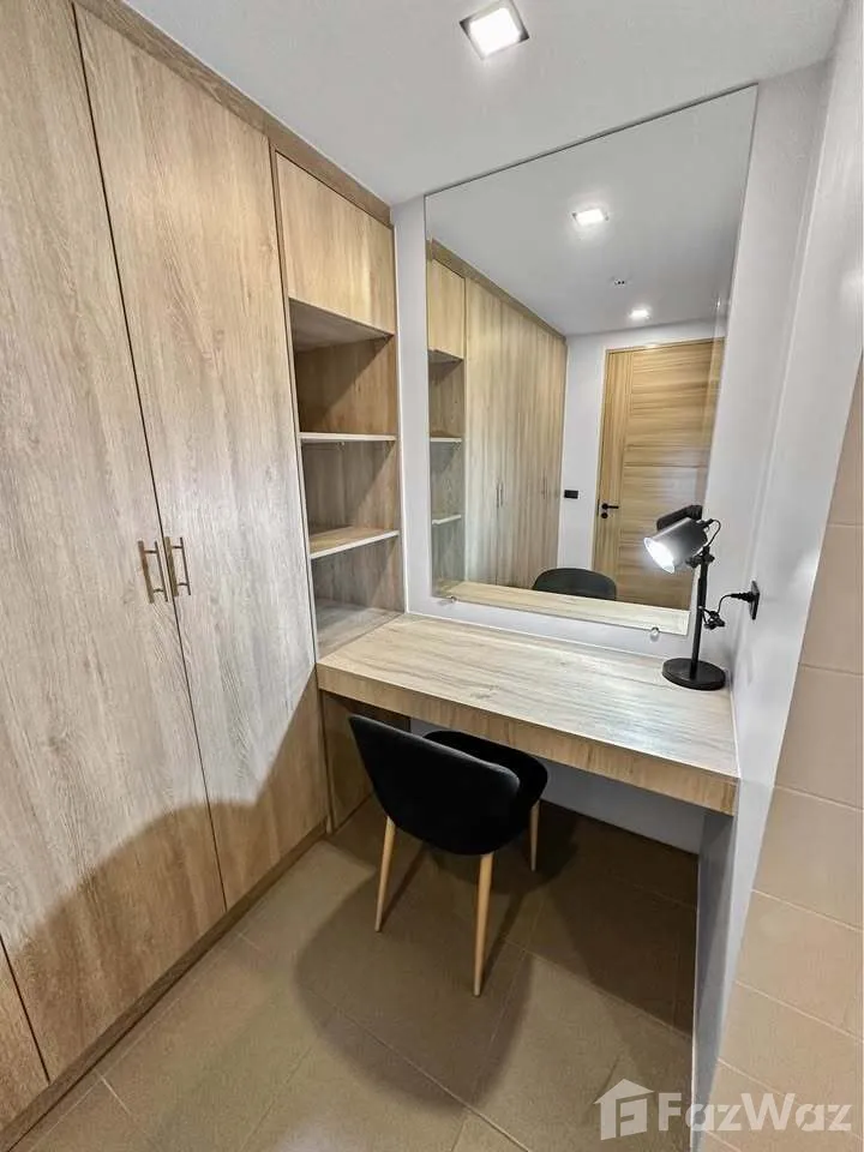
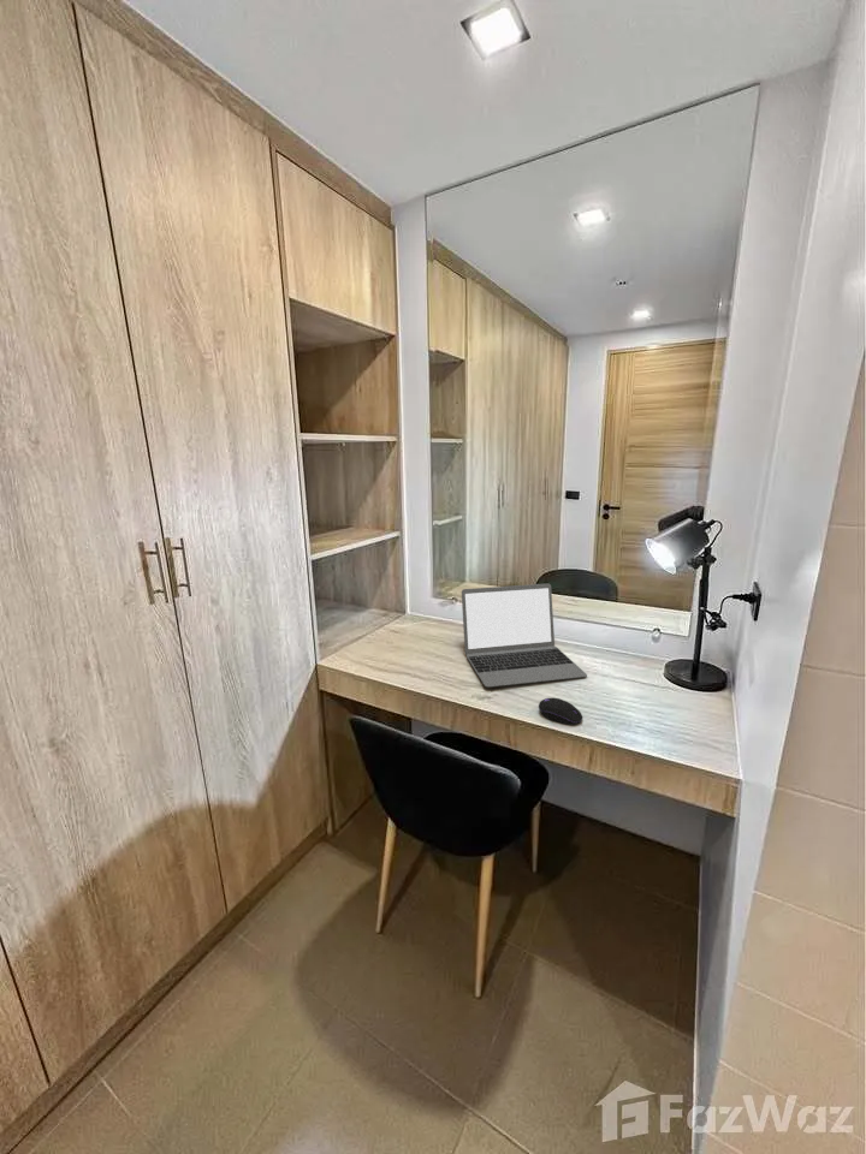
+ laptop (521, 631)
+ computer mouse (559, 709)
